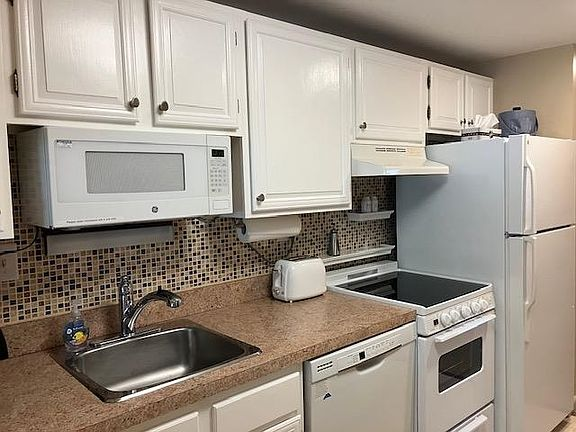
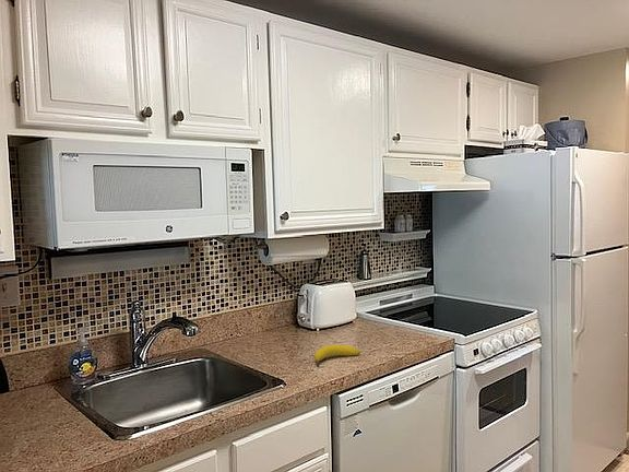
+ fruit (334, 352)
